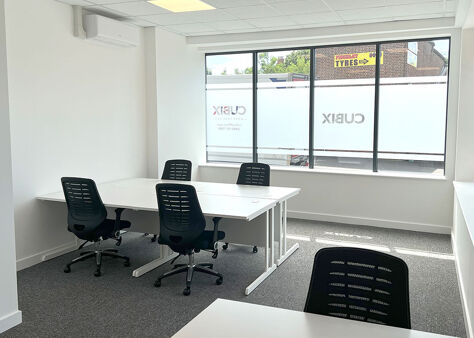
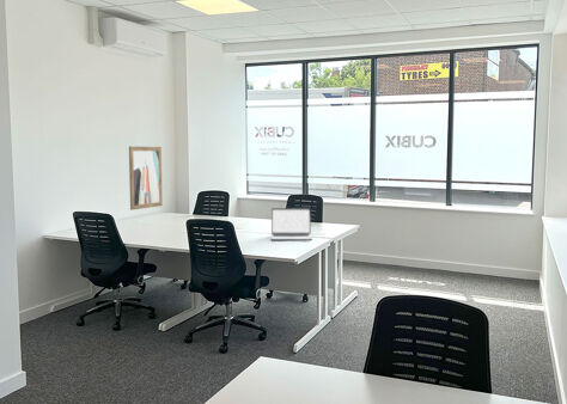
+ laptop (291, 224)
+ wall art (146, 177)
